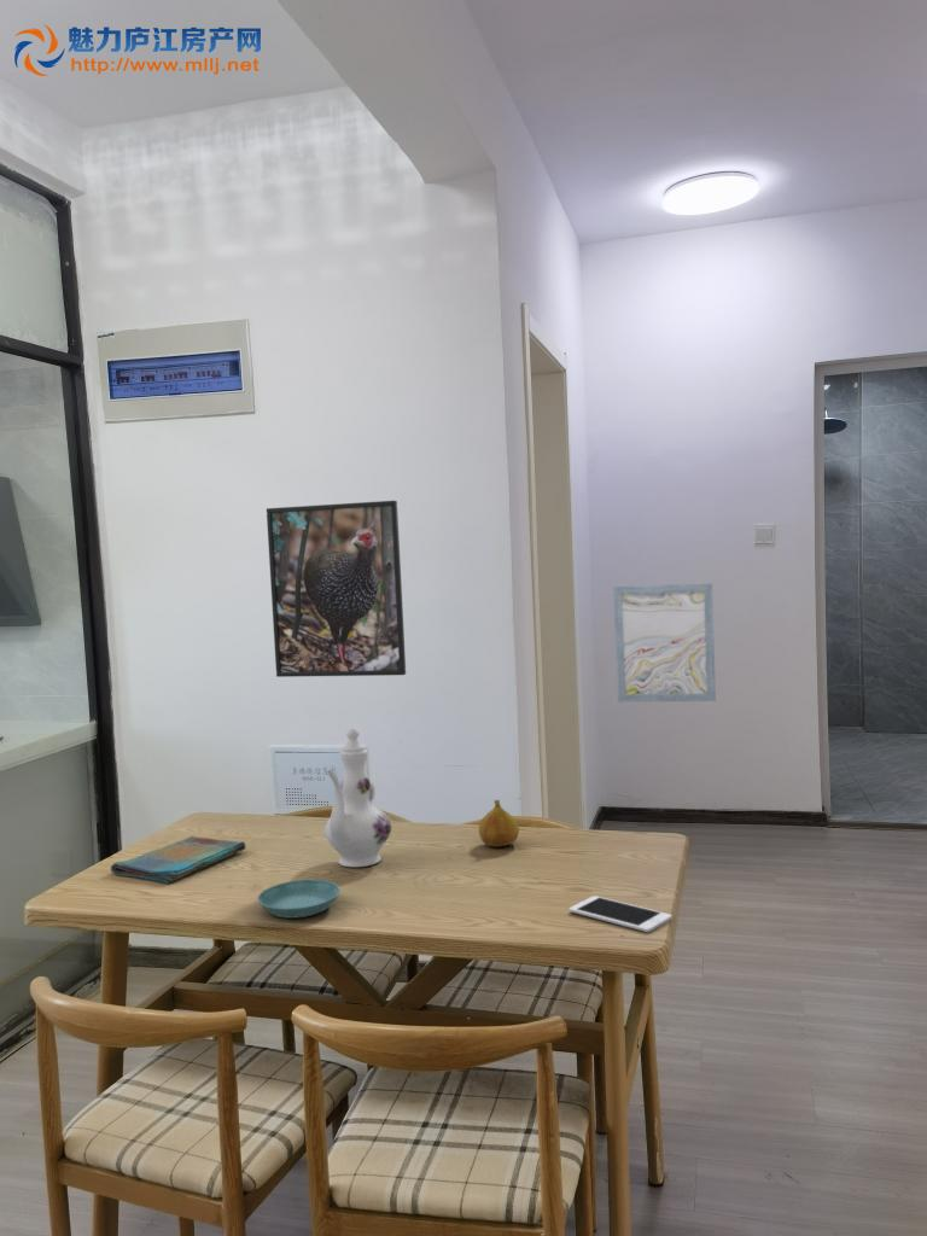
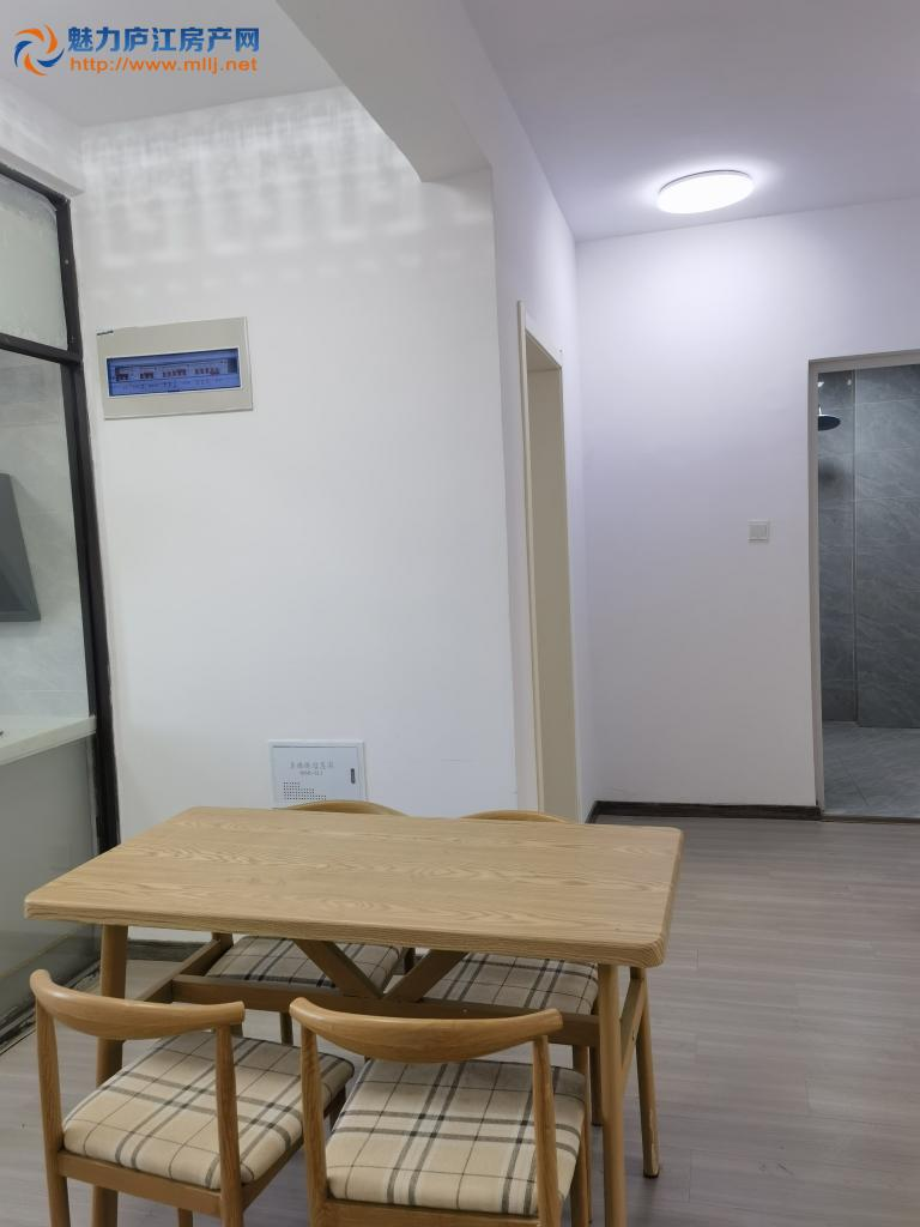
- dish towel (180, 856)
- saucer (299, 899)
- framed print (334, 590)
- cell phone (619, 913)
- chinaware (351, 797)
- wall art (664, 643)
- fruit (497, 821)
